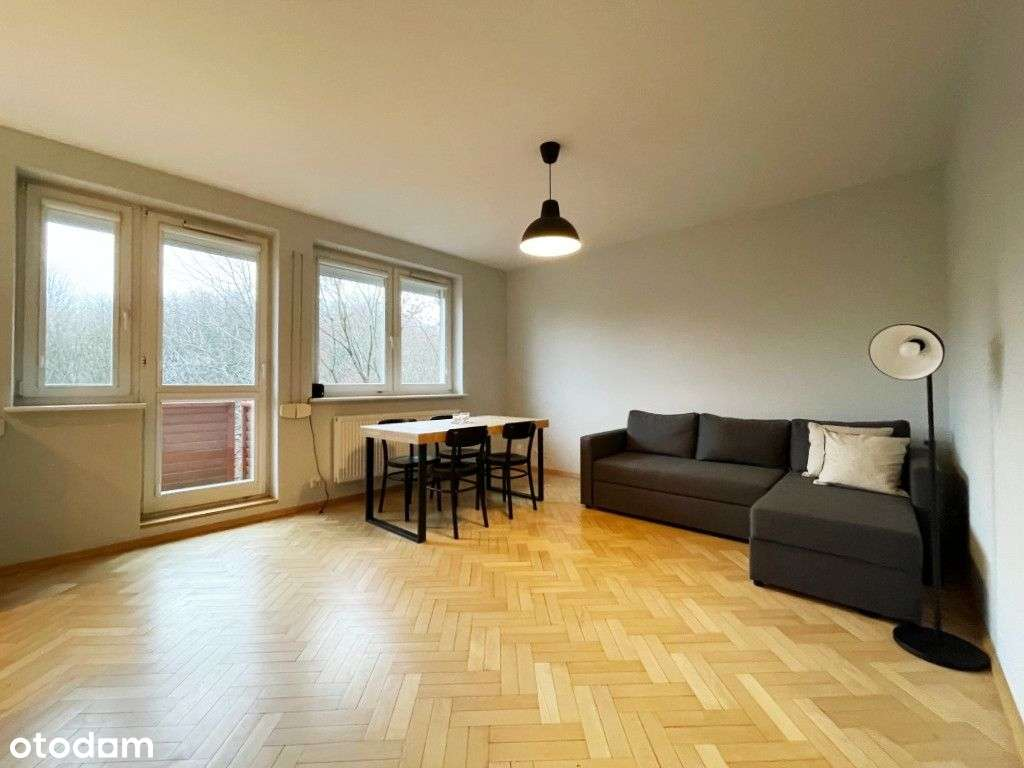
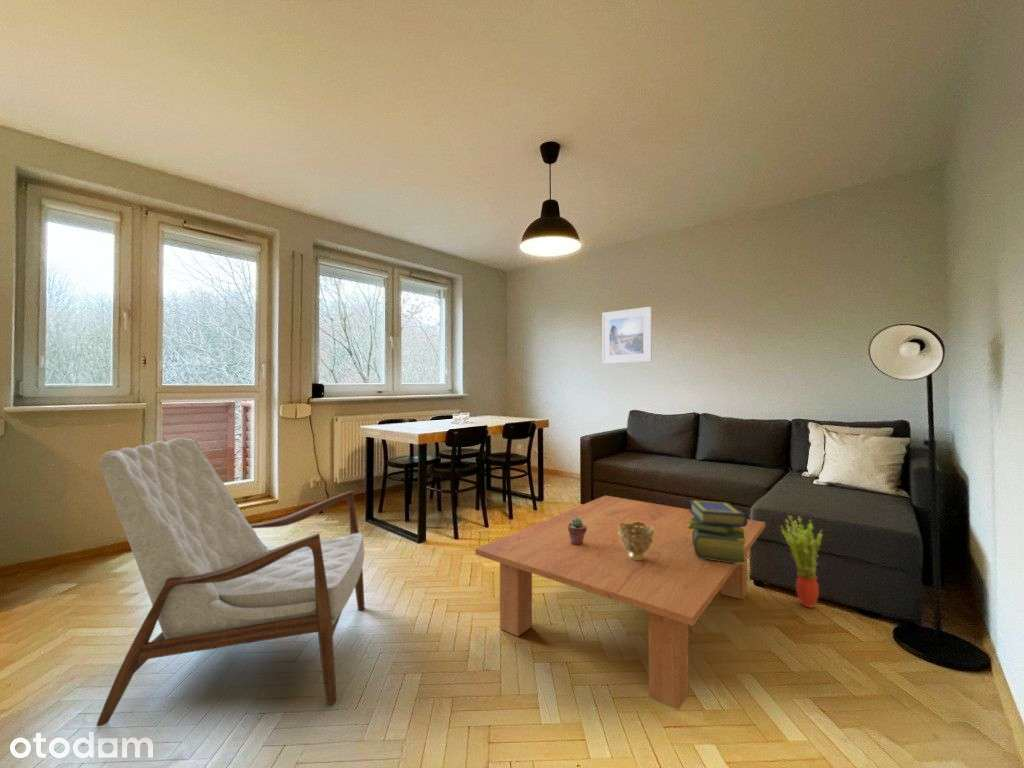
+ potted succulent (577, 530)
+ potted plant (801, 561)
+ stack of books (715, 527)
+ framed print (626, 336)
+ decorative bowl (636, 541)
+ coffee table (633, 571)
+ armchair (247, 549)
